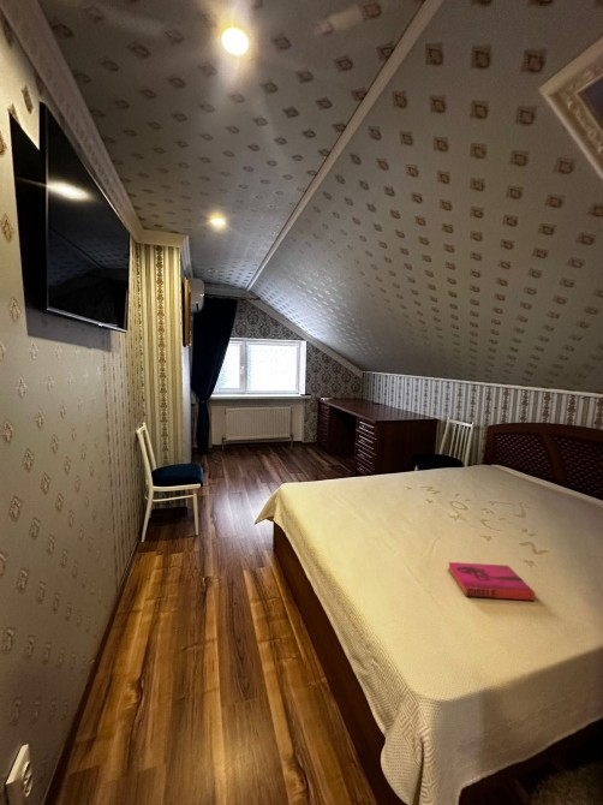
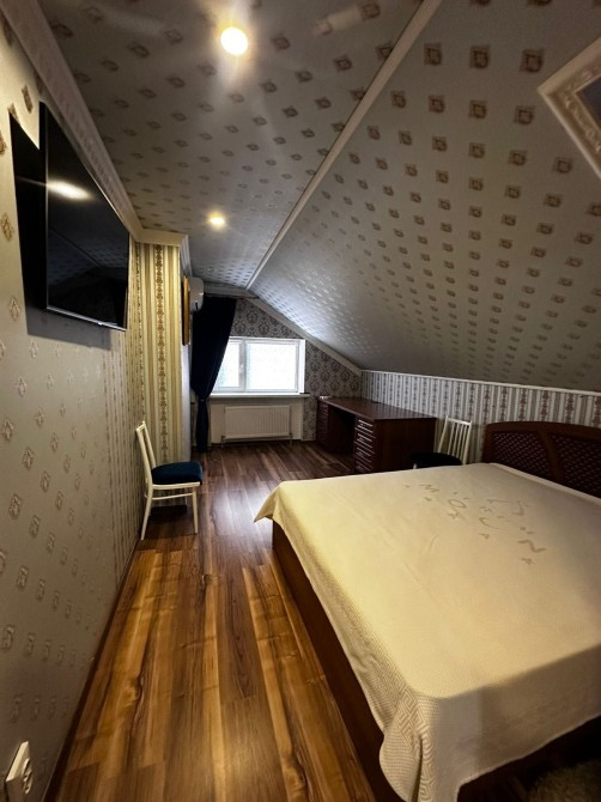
- hardback book (488, 579)
